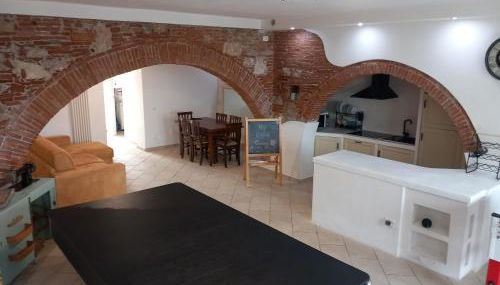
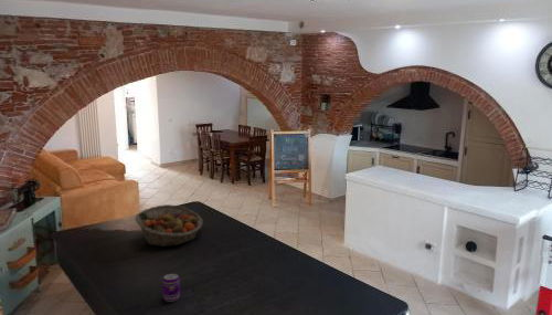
+ beverage can (171, 287)
+ fruit basket (170, 224)
